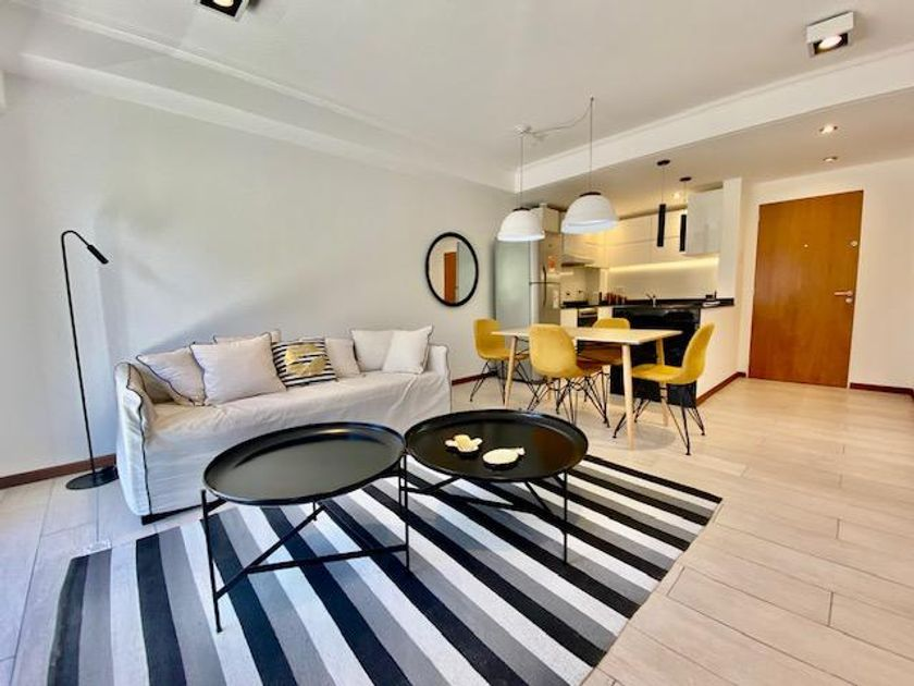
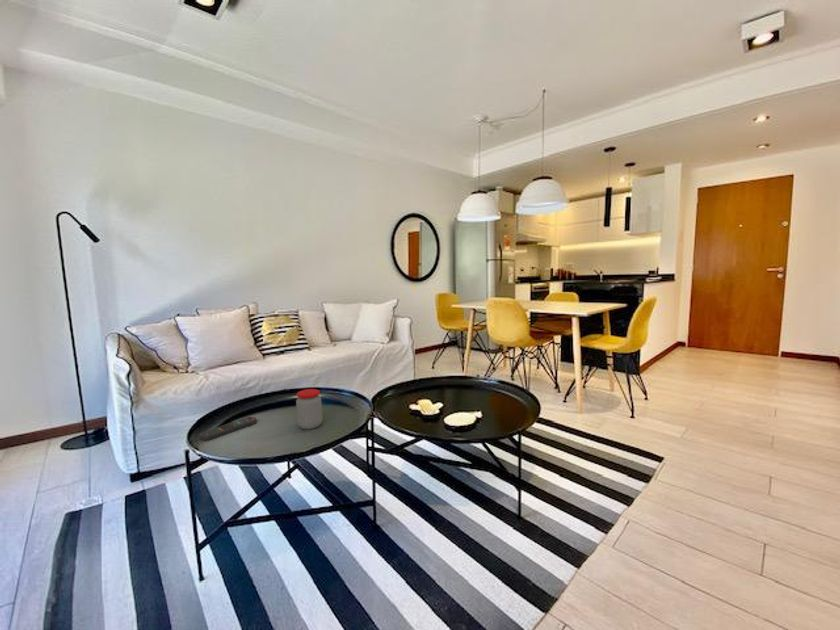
+ jar (309, 408)
+ remote control (229, 427)
